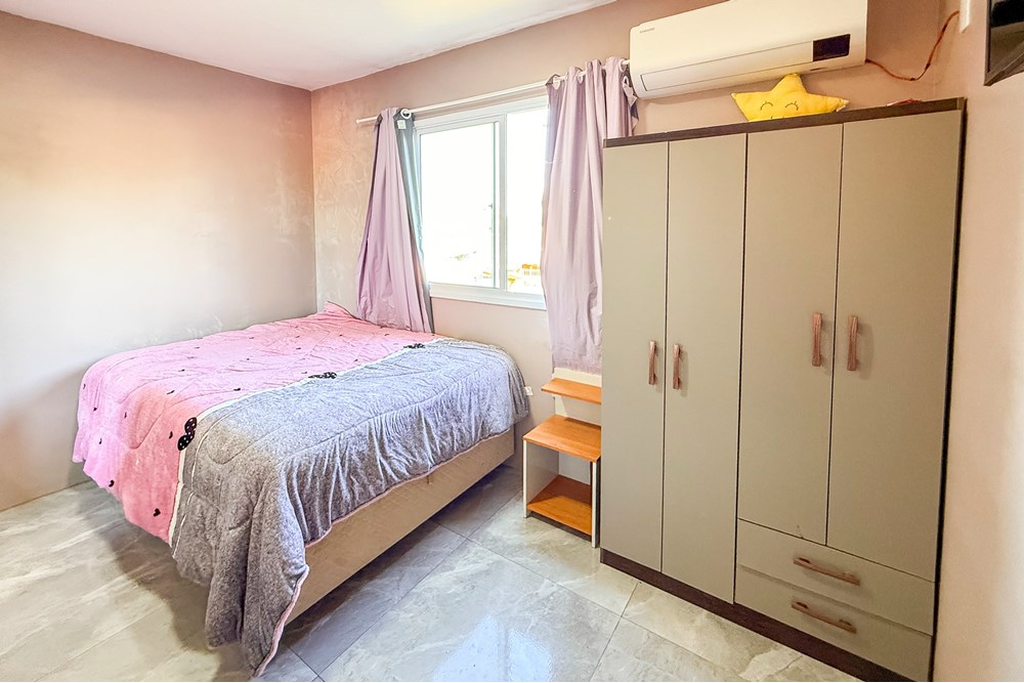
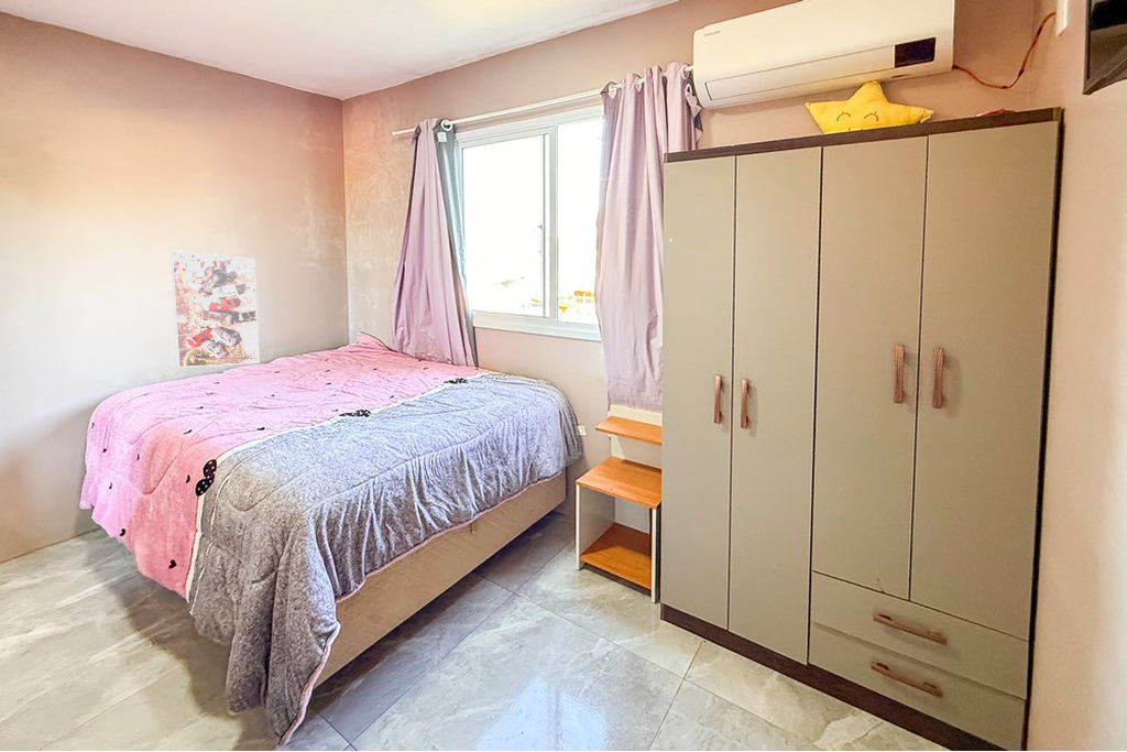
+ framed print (217, 310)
